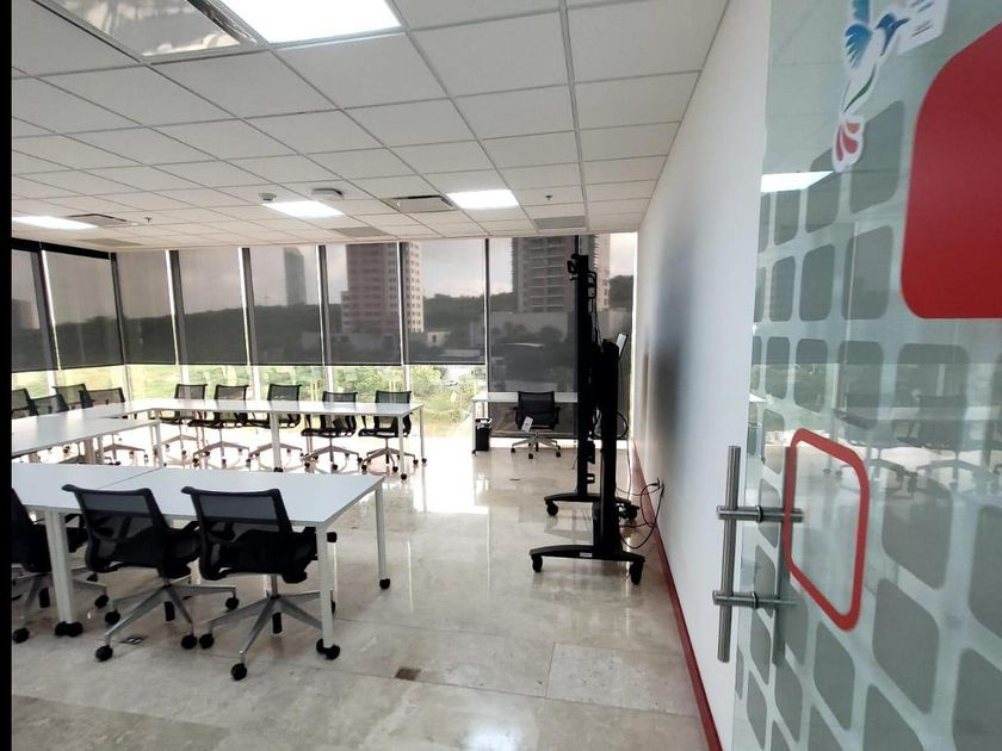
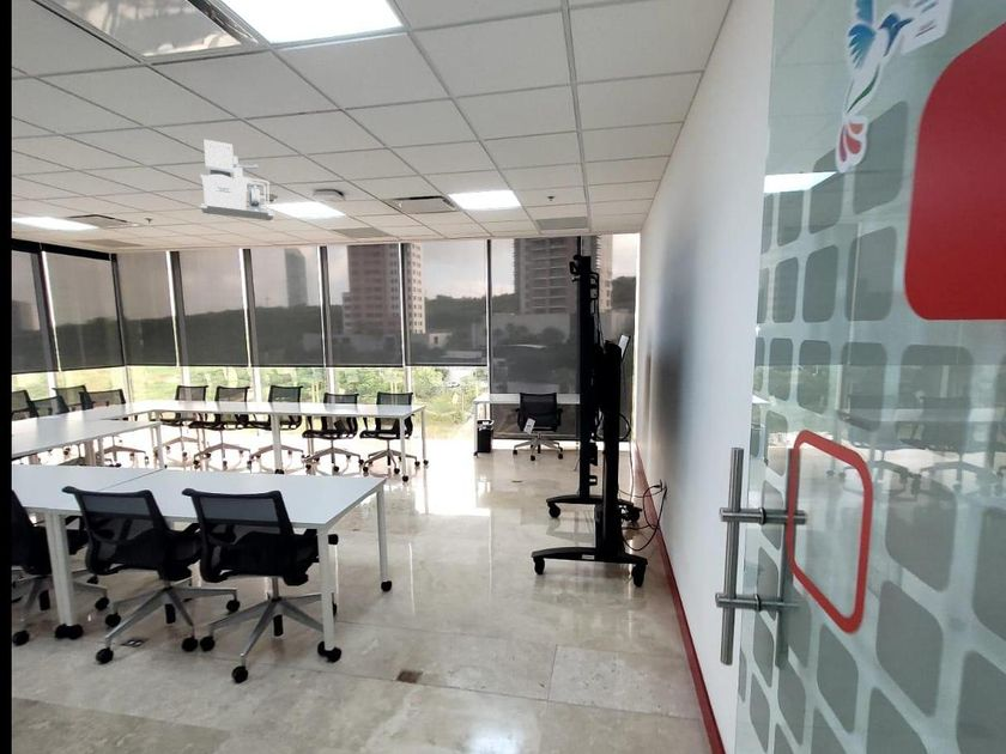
+ projector (236, 183)
